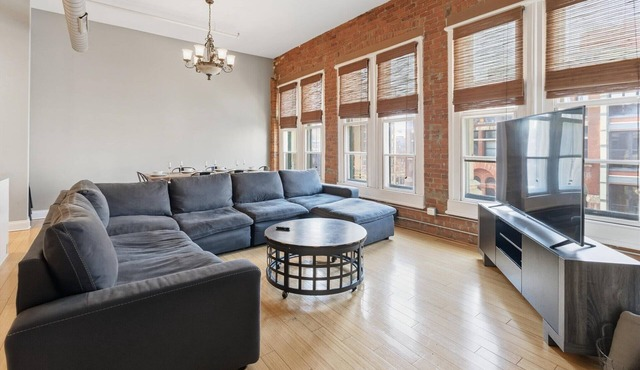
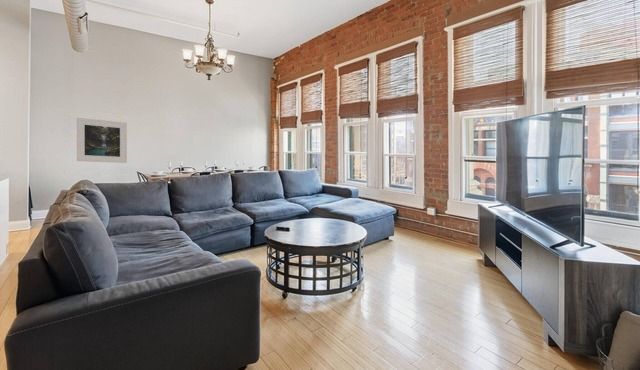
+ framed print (102, 141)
